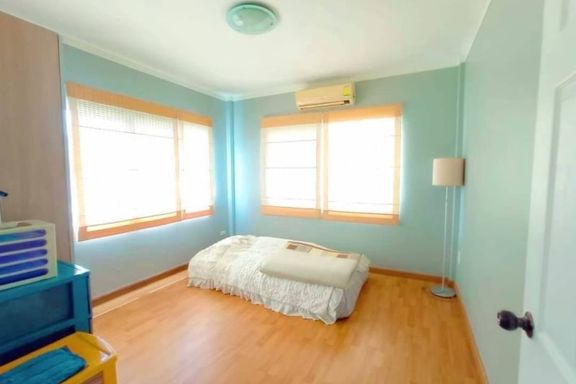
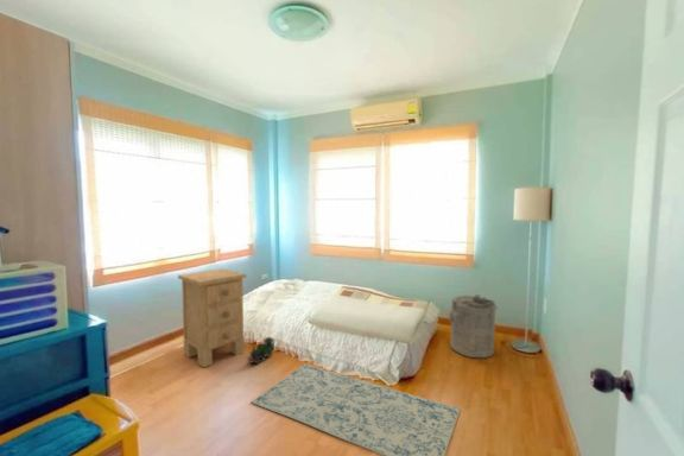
+ toy train (260, 350)
+ laundry hamper (470, 322)
+ rug (354, 405)
+ nightstand (214, 315)
